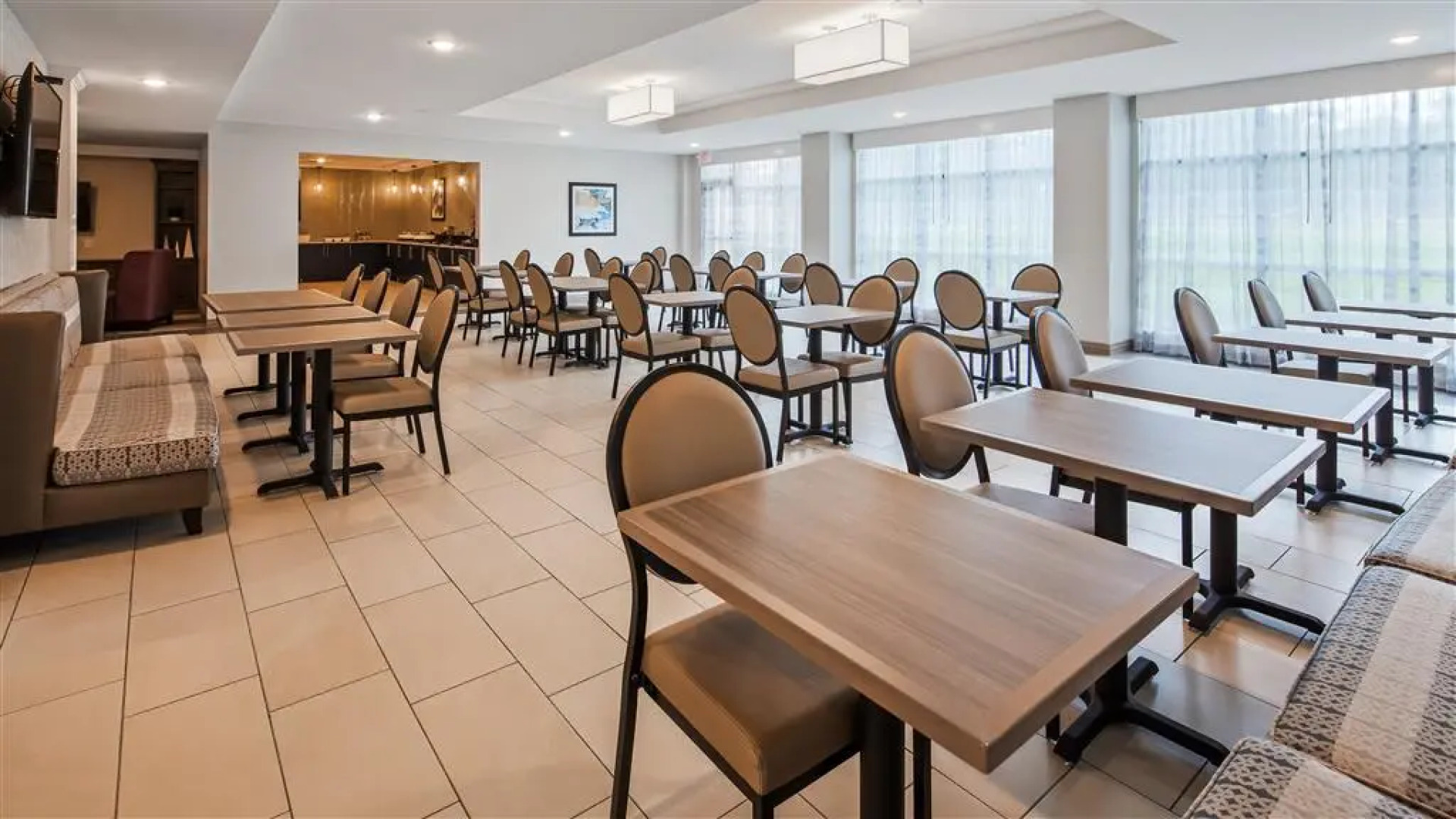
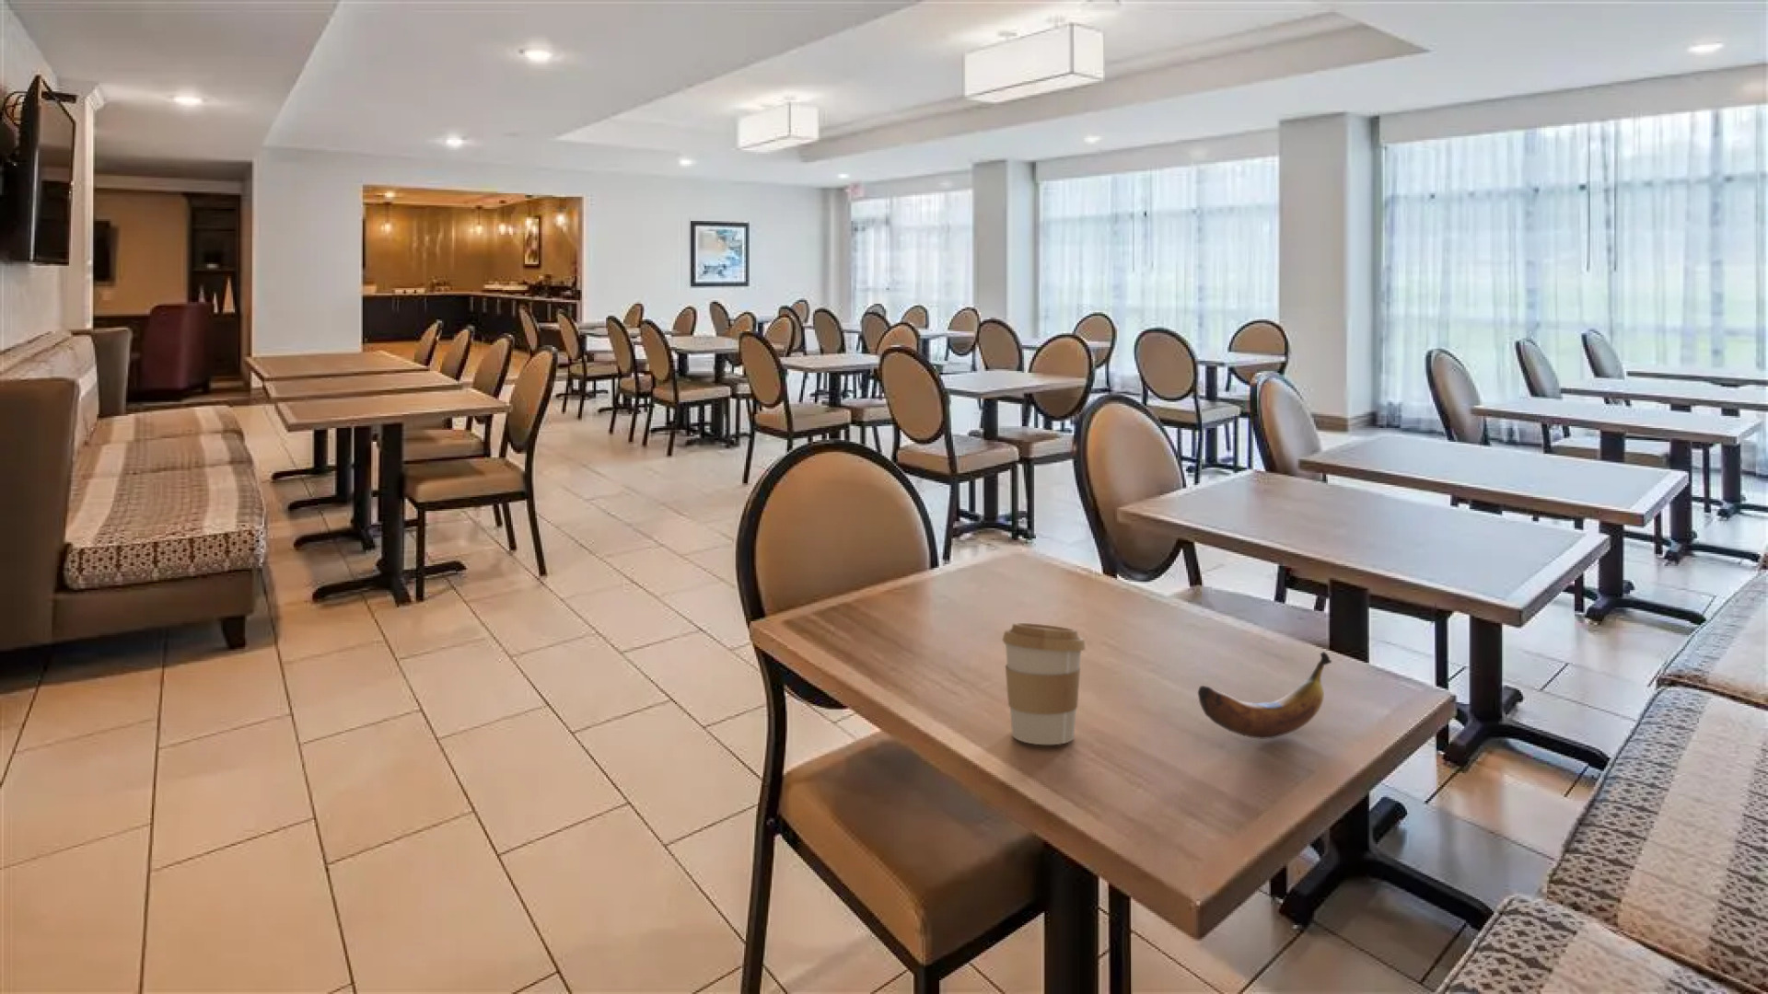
+ coffee cup (1042, 680)
+ banana (1266, 703)
